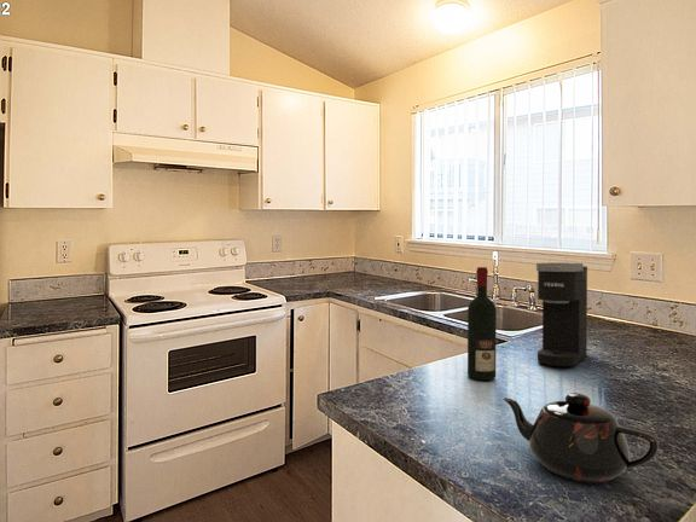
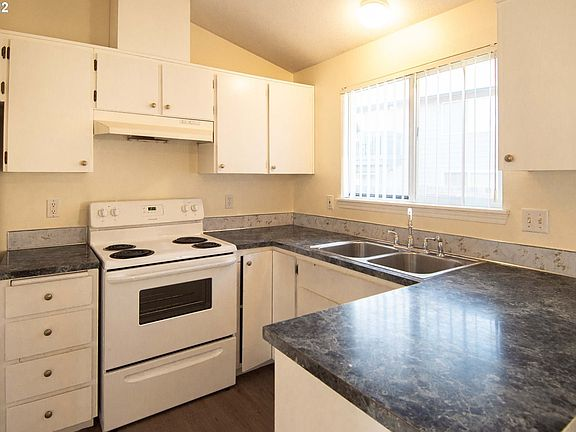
- alcohol (481, 321)
- coffee maker (562, 311)
- teapot (572, 430)
